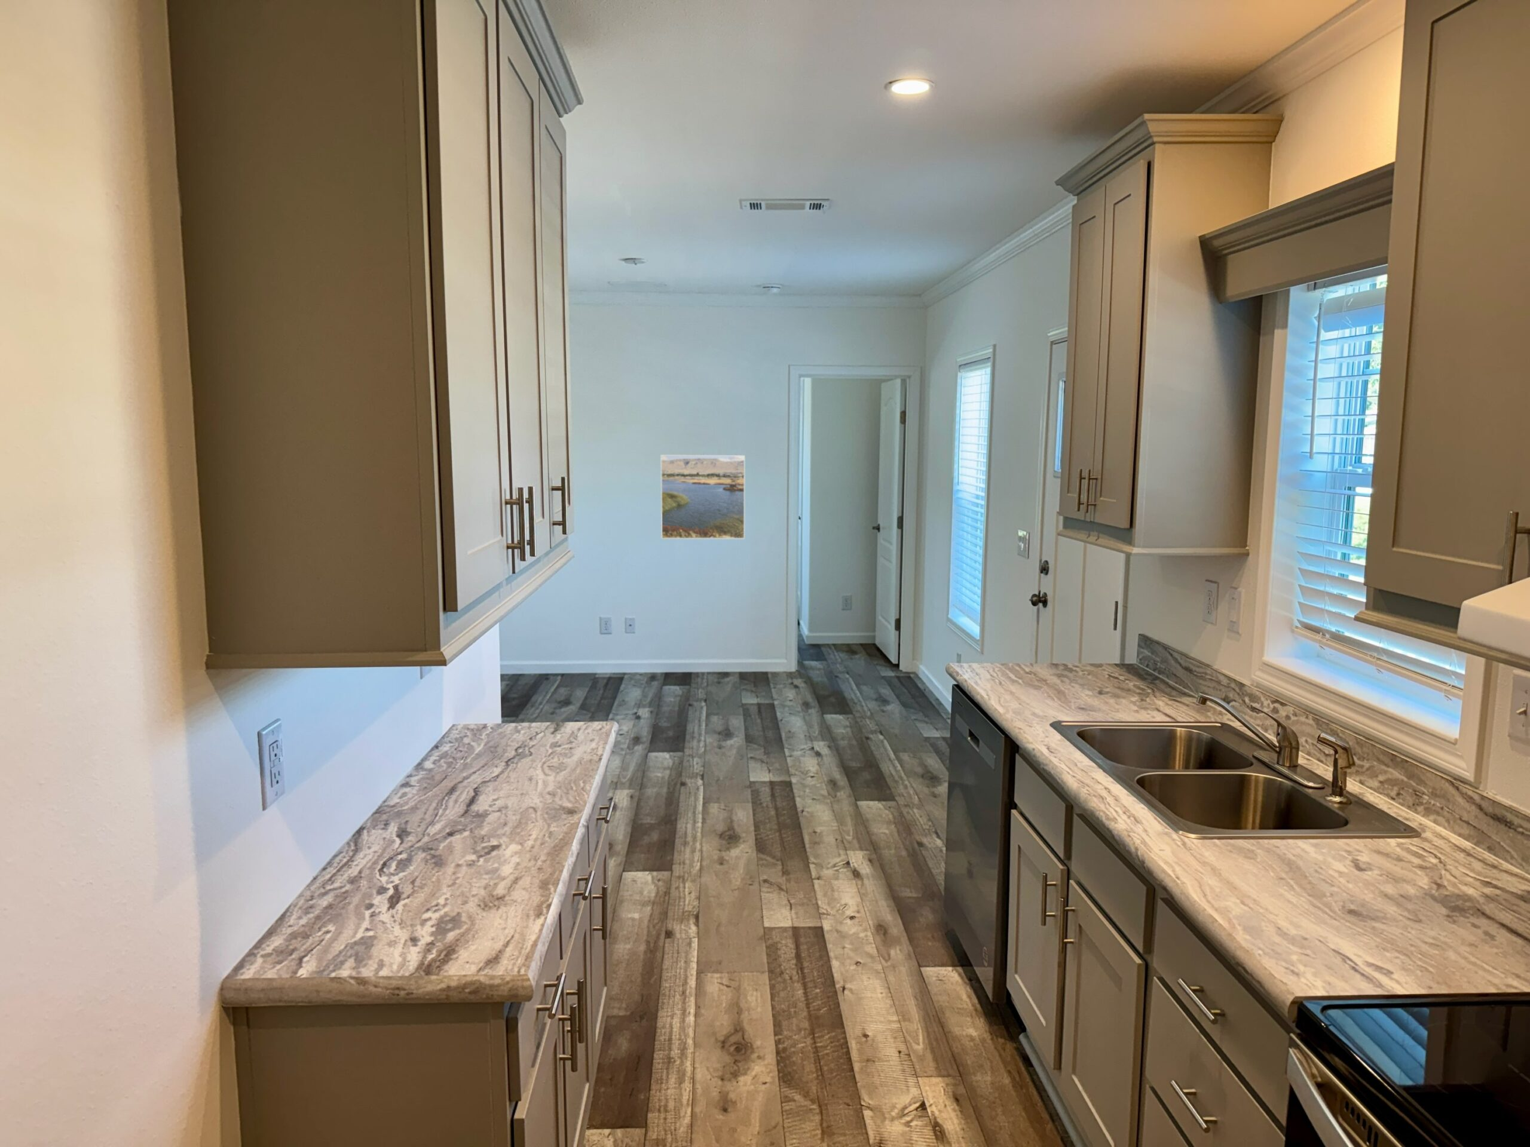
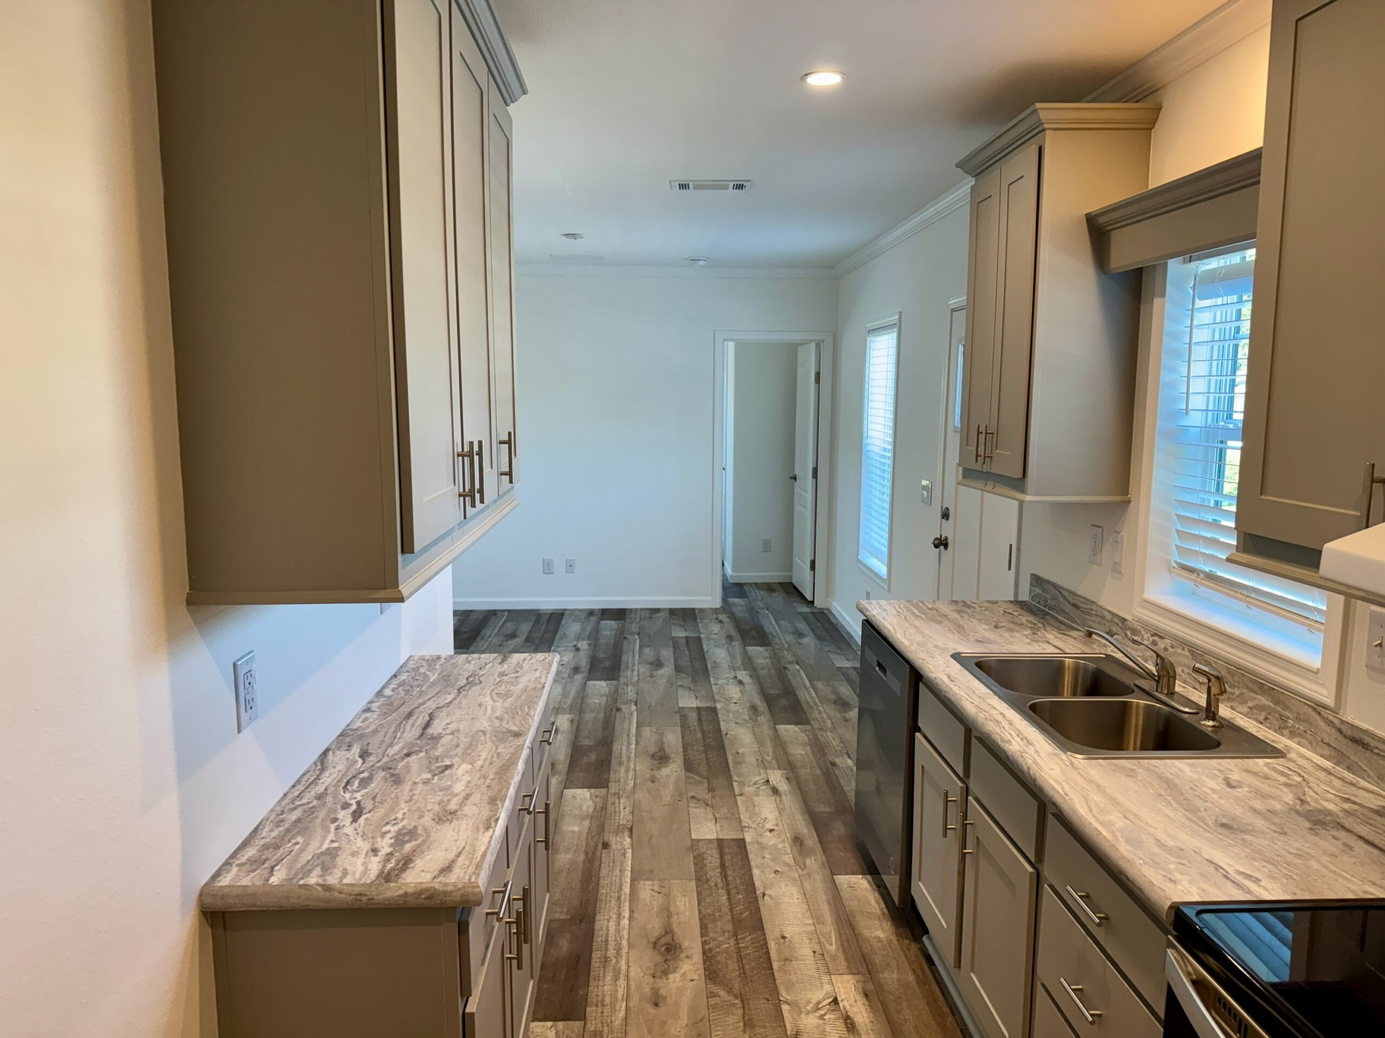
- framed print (702, 498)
